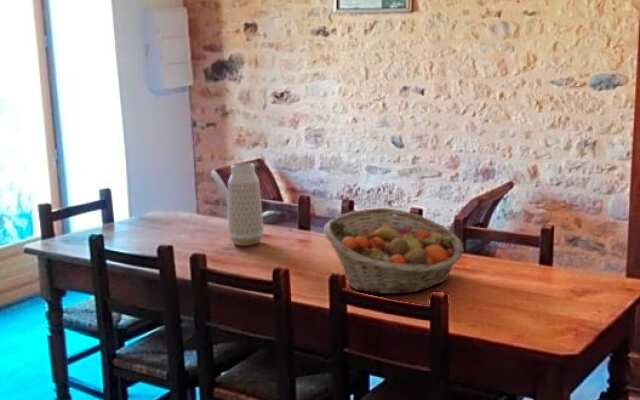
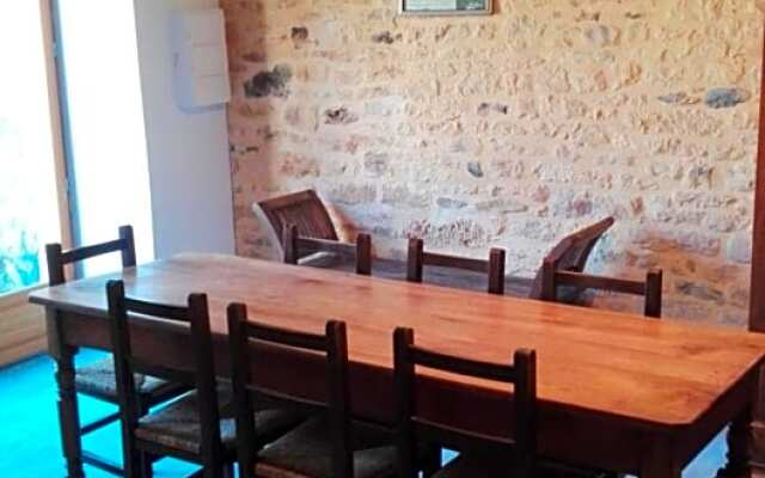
- fruit basket (393, 249)
- vase (244, 204)
